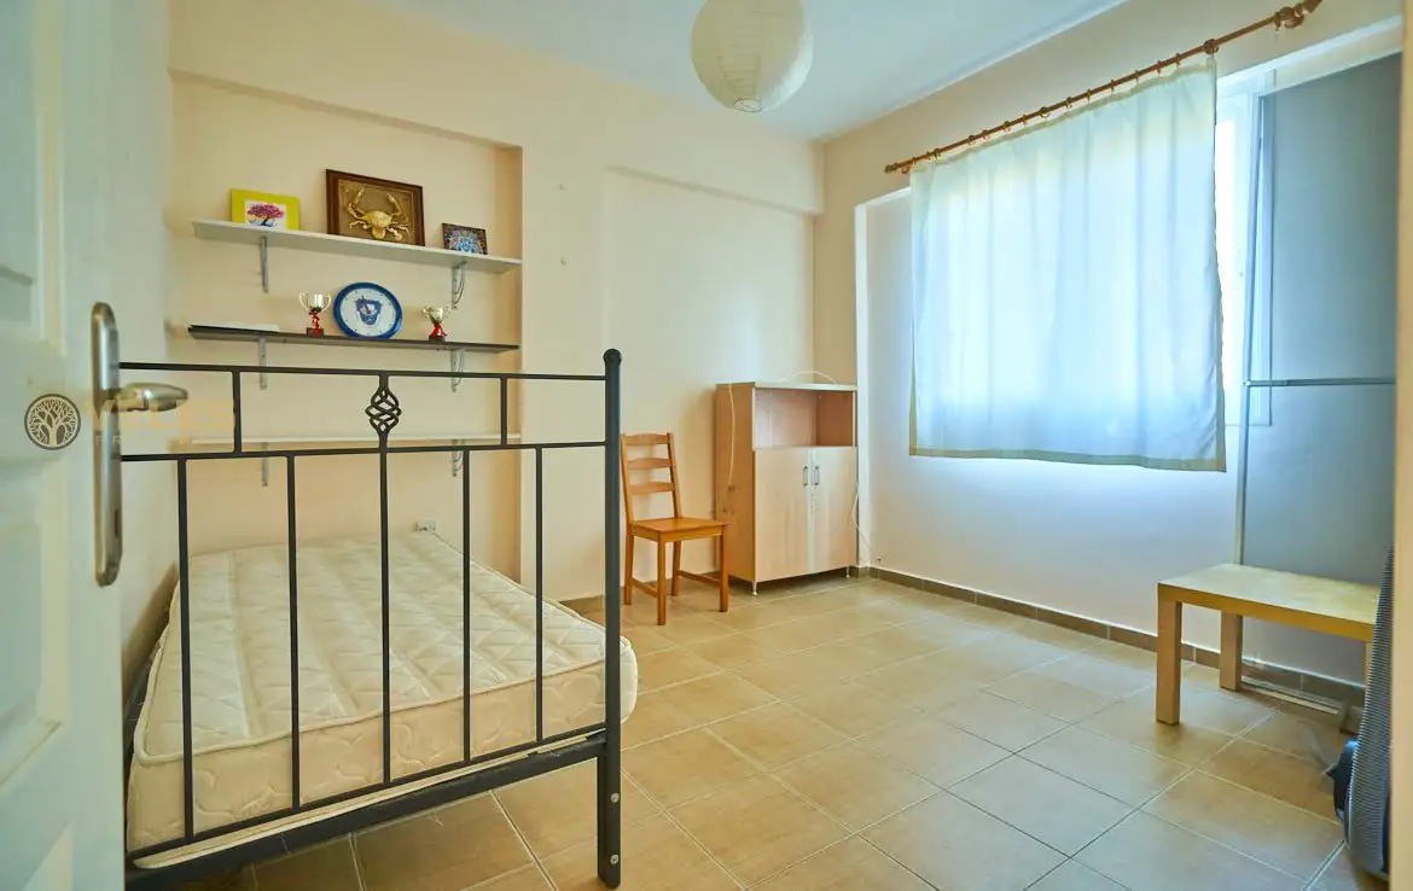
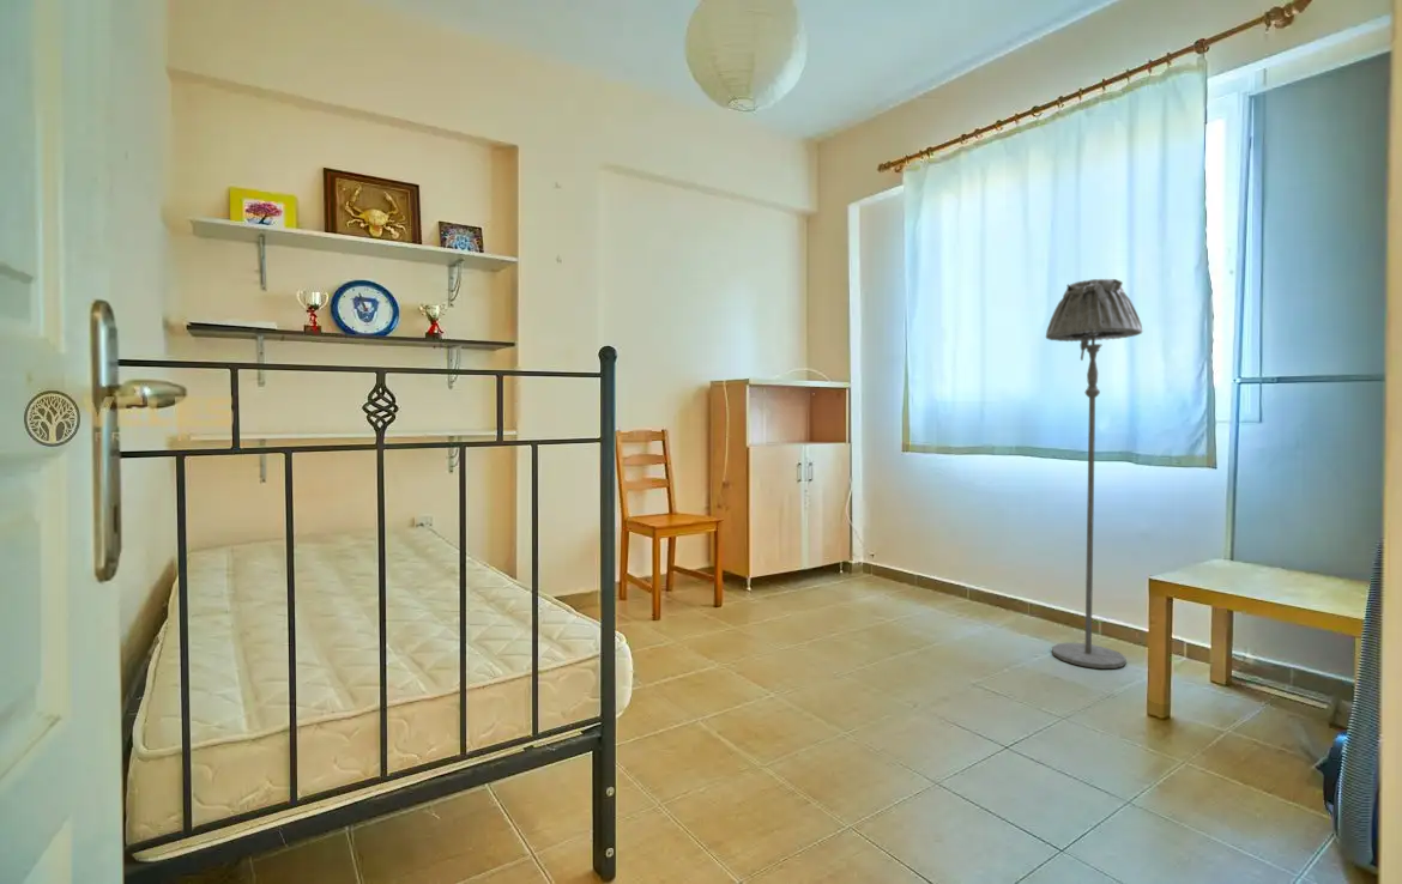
+ floor lamp (1090, 471)
